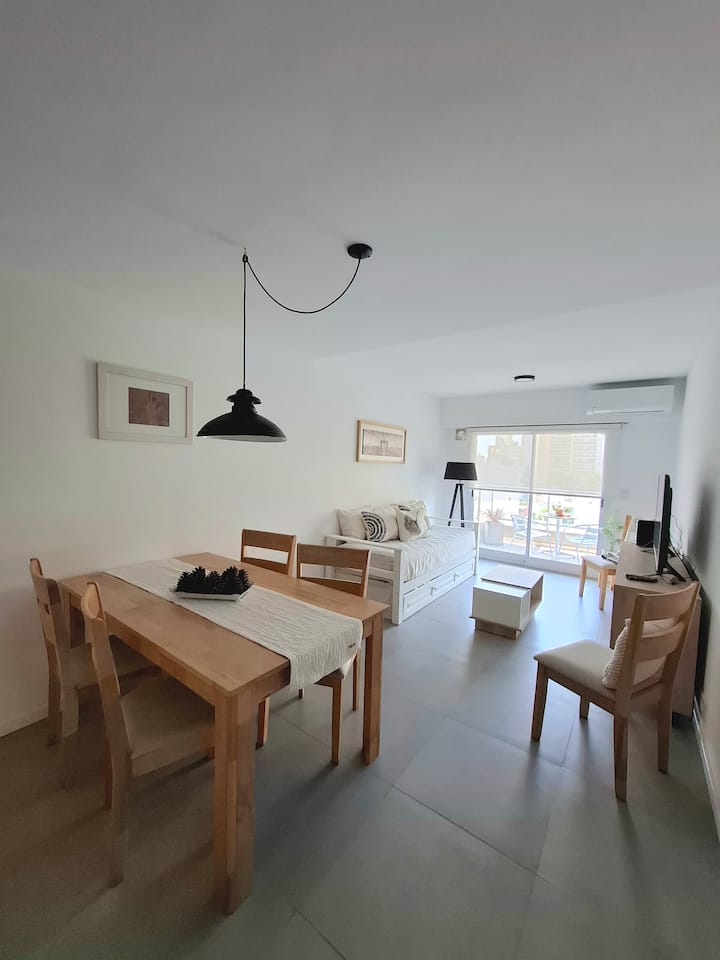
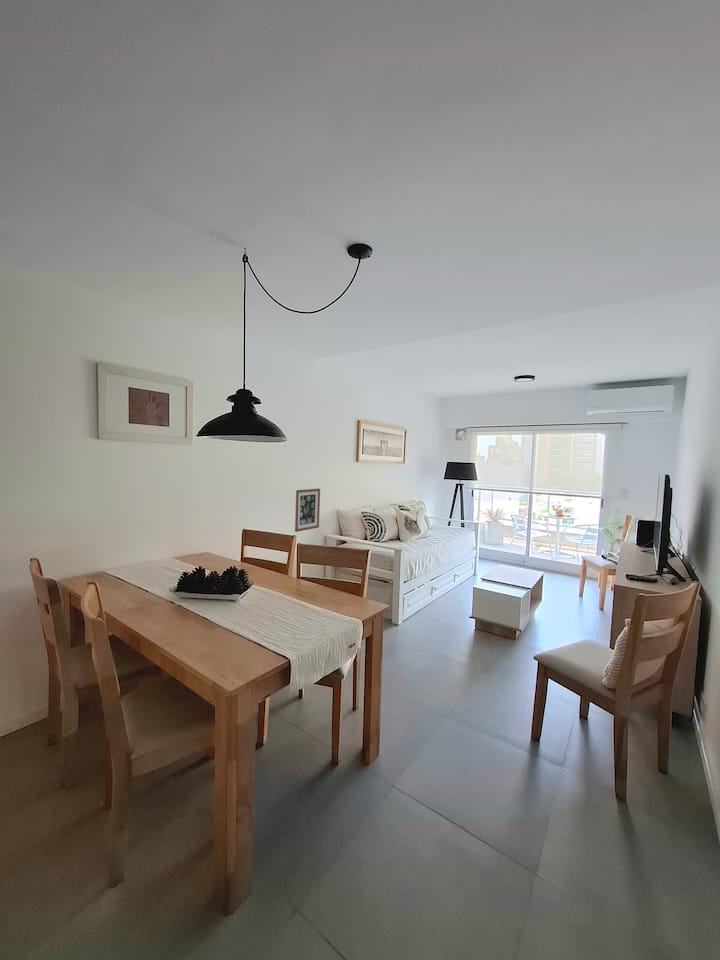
+ wall art (307, 509)
